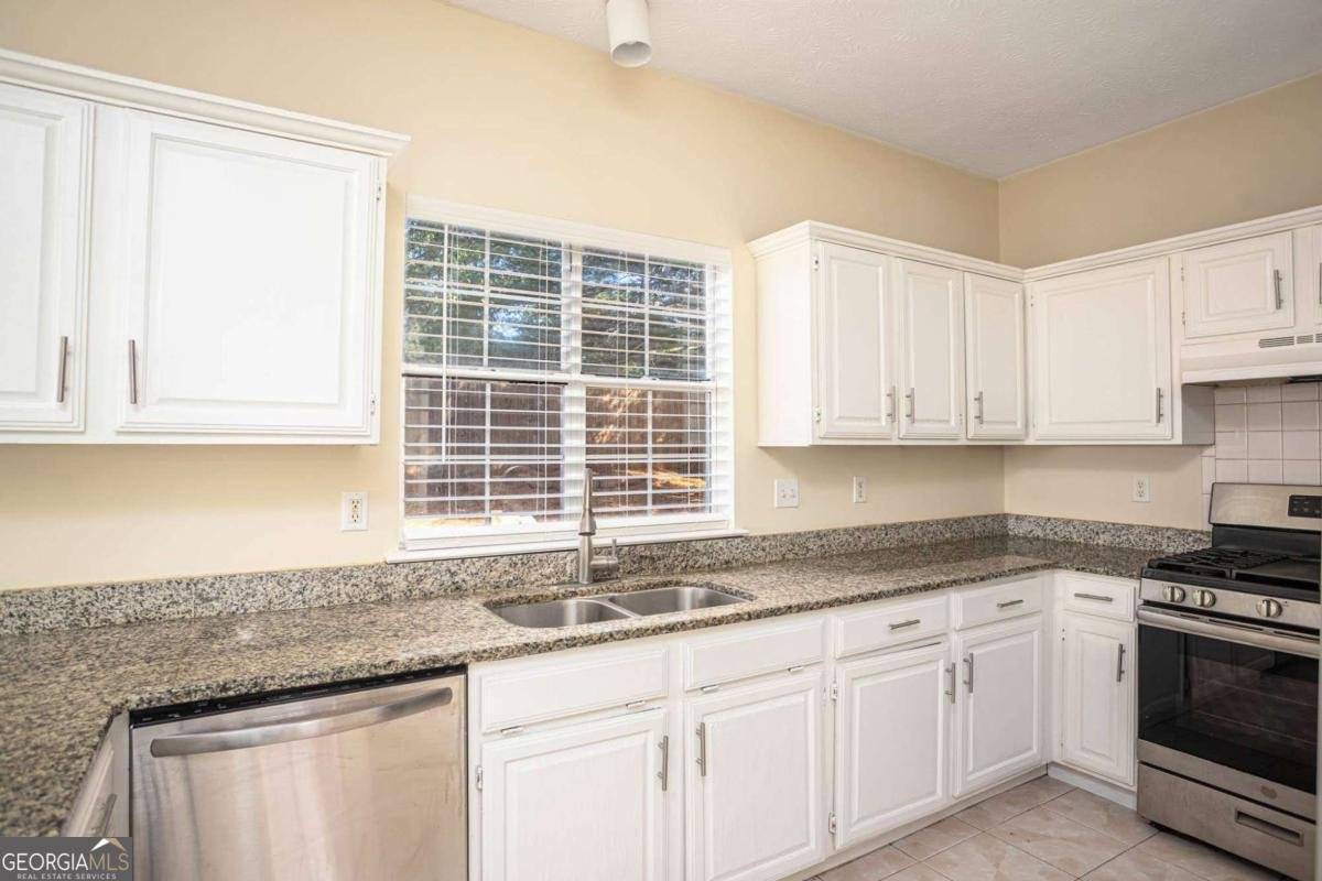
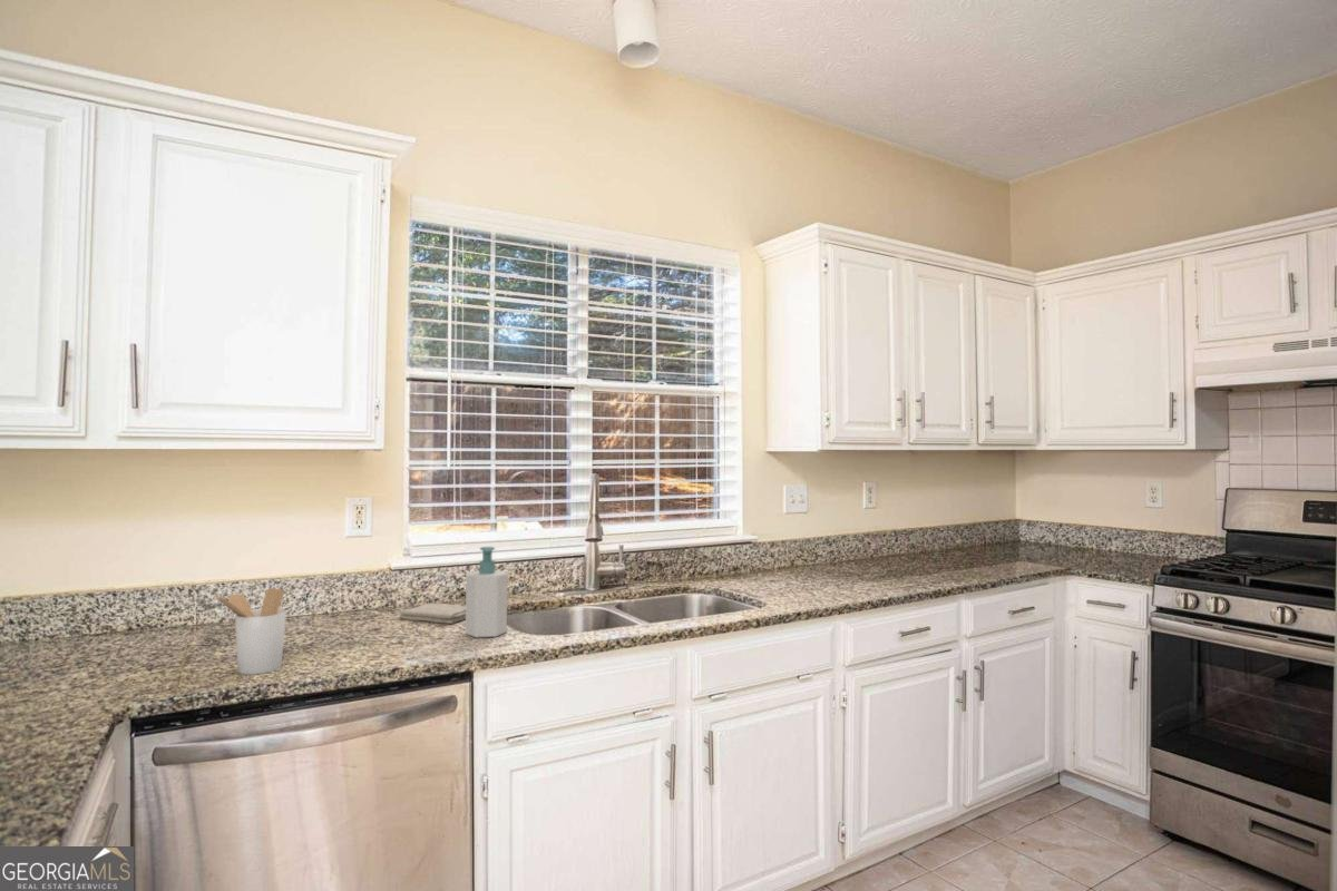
+ soap bottle (486, 589)
+ utensil holder (248, 629)
+ washcloth (438, 611)
